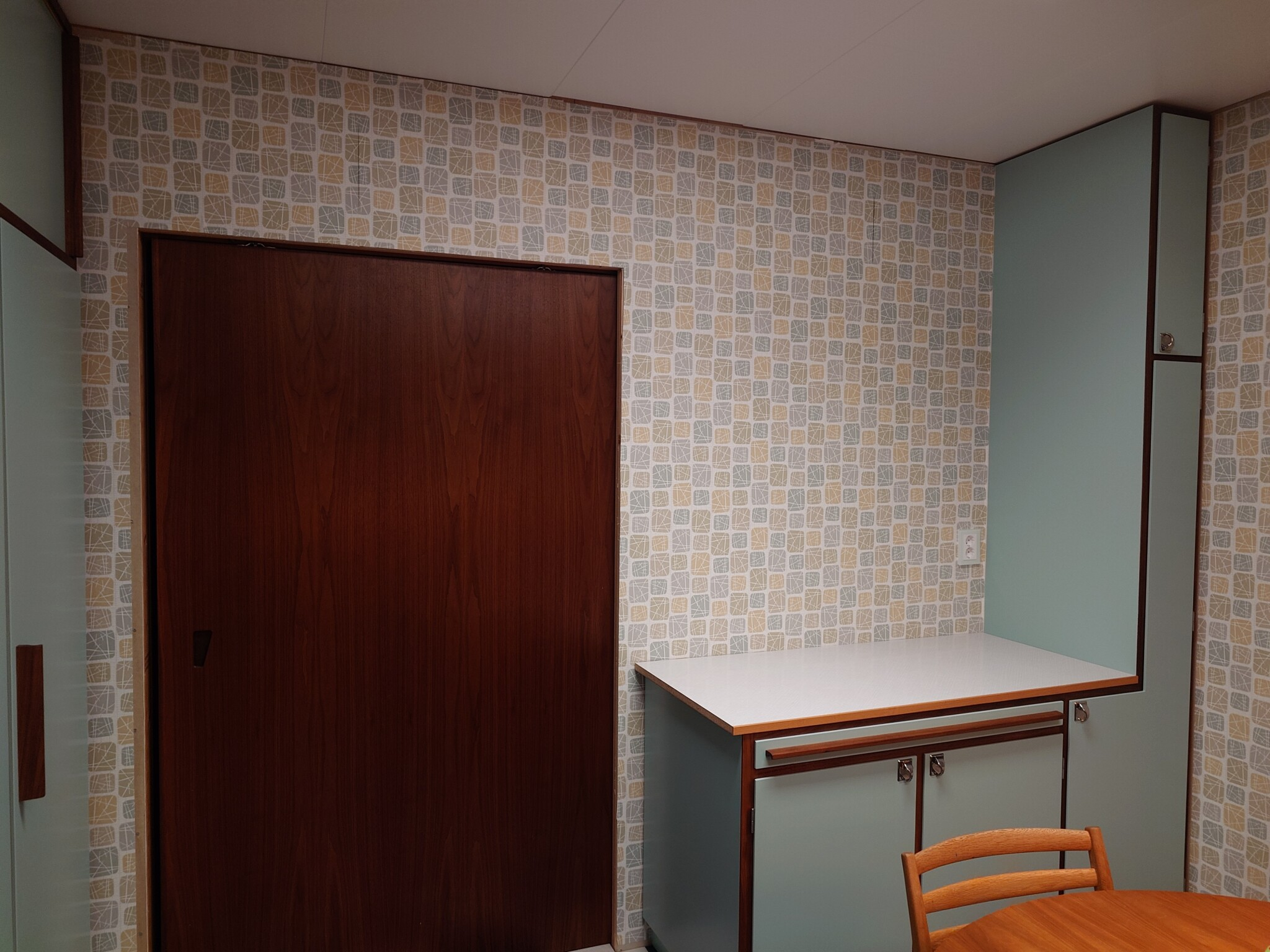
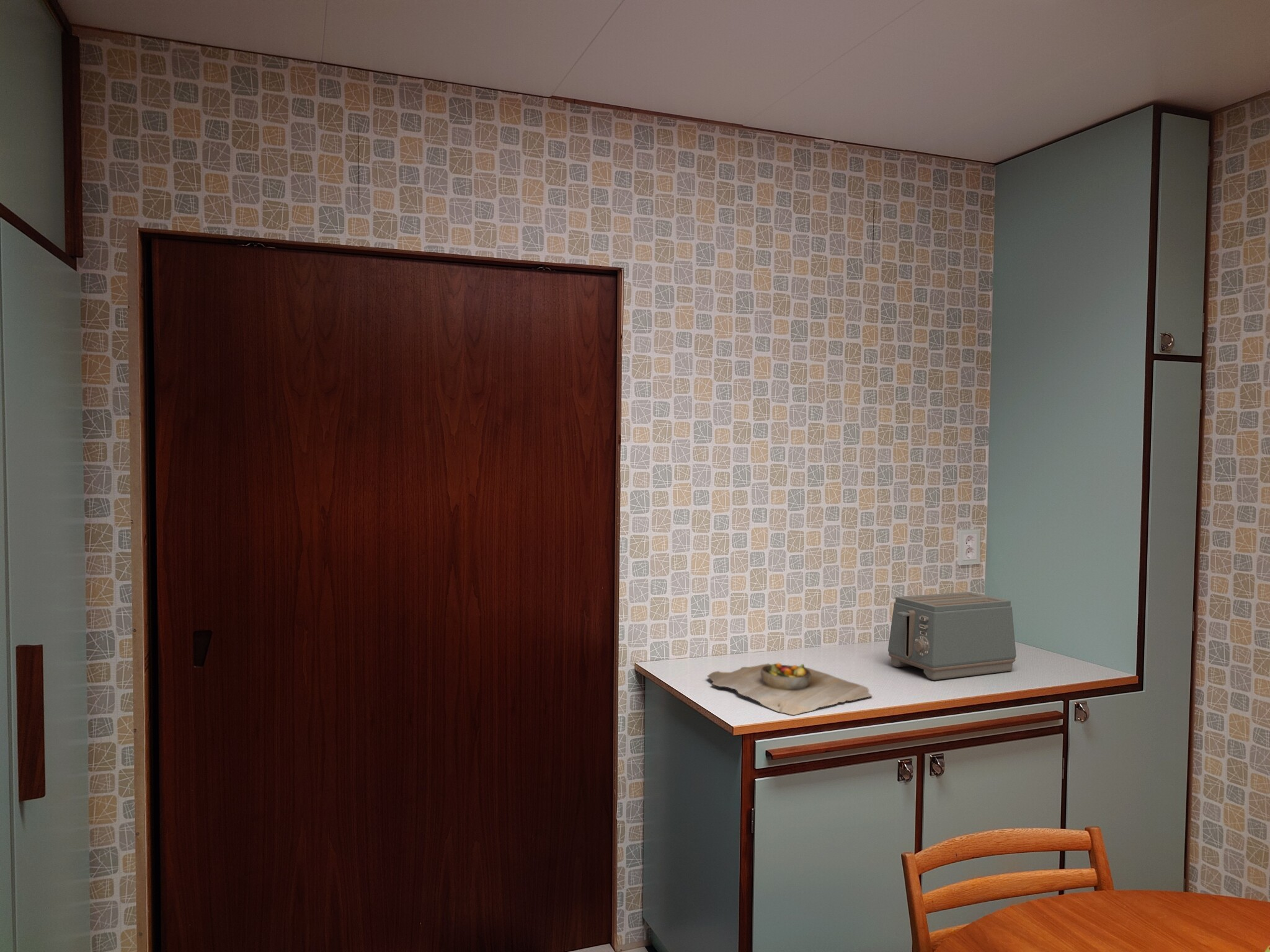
+ toaster (946, 634)
+ cutting board (789, 677)
